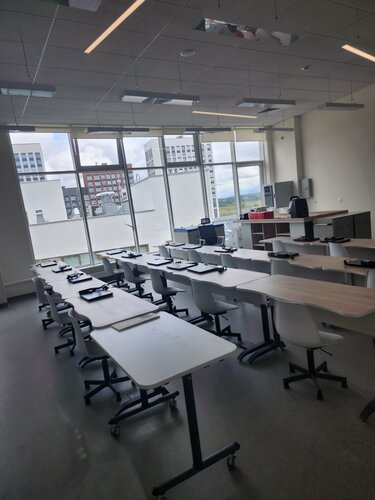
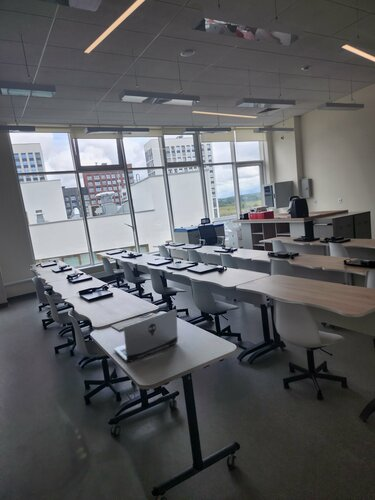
+ laptop computer (144, 330)
